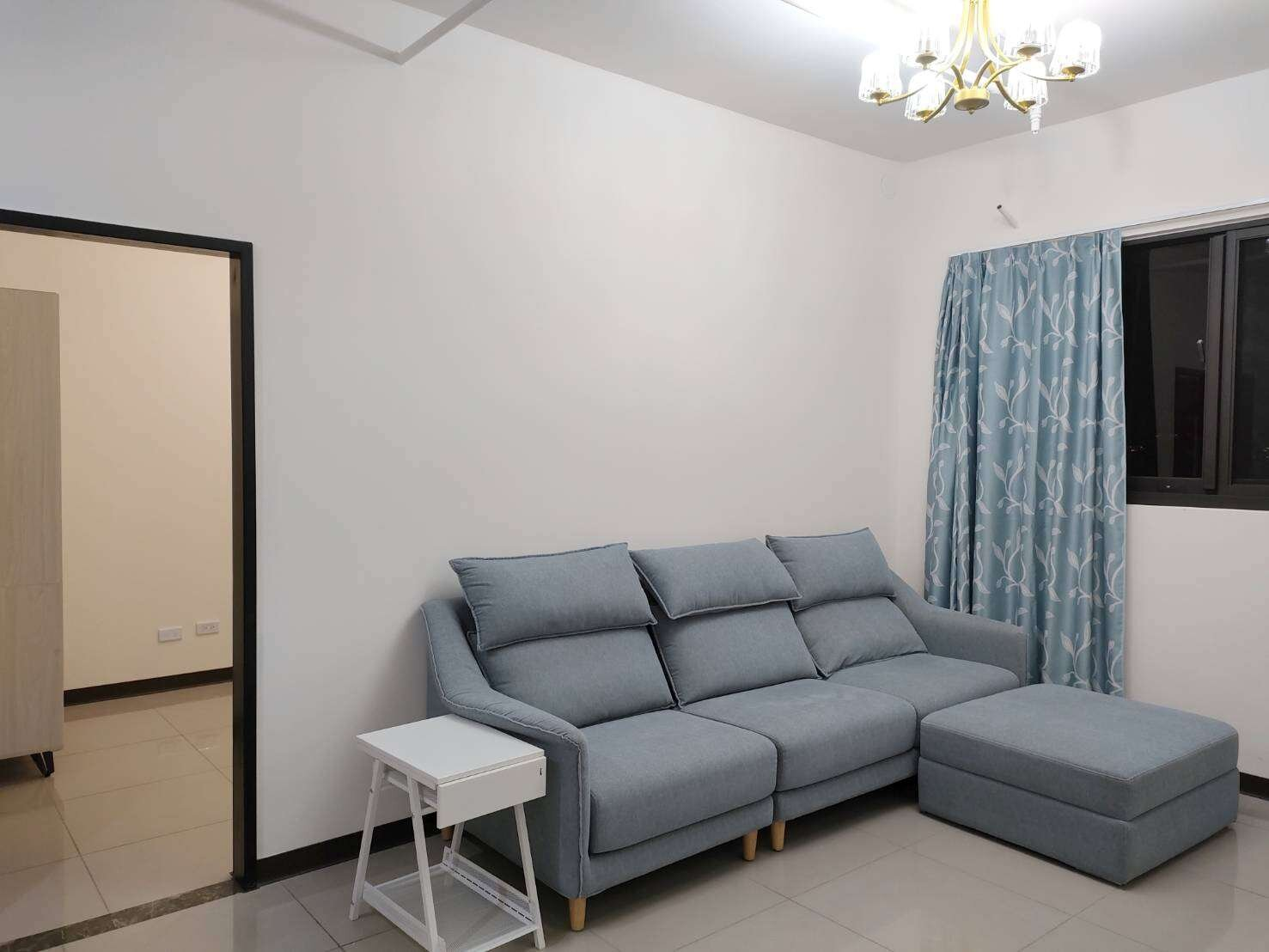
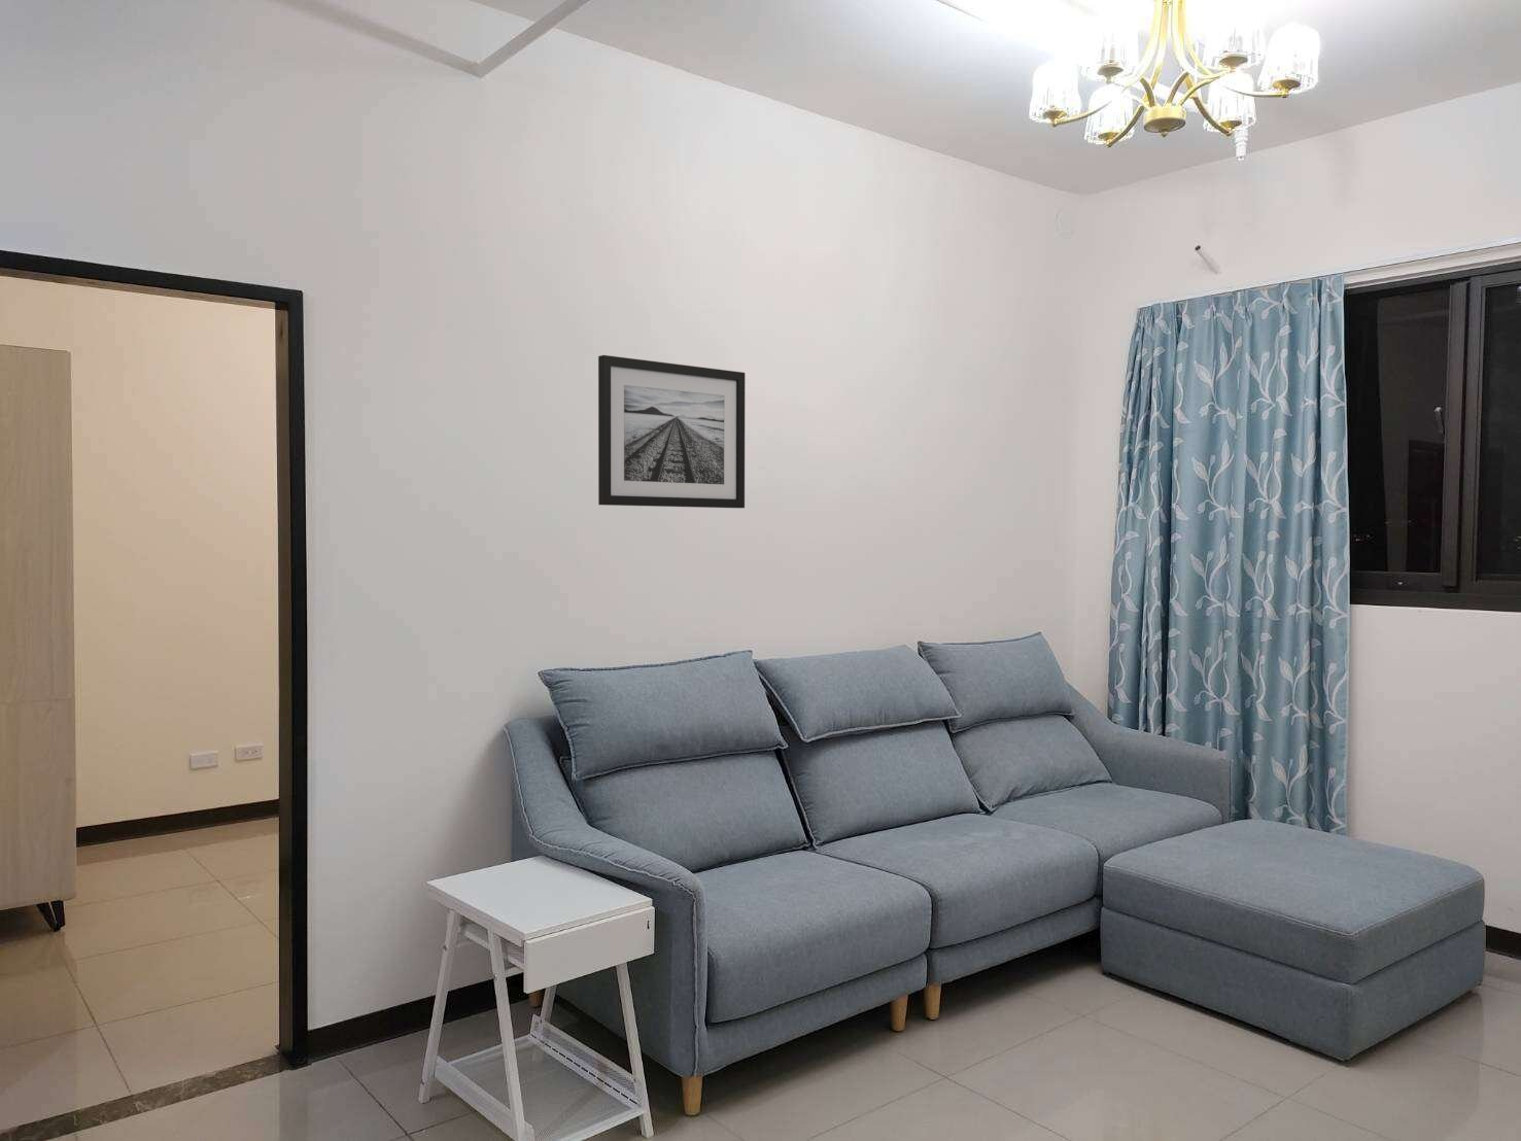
+ wall art (675, 435)
